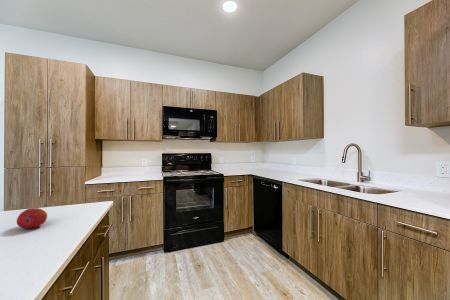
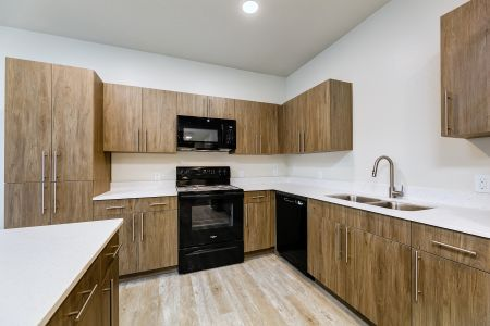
- fruit (32, 217)
